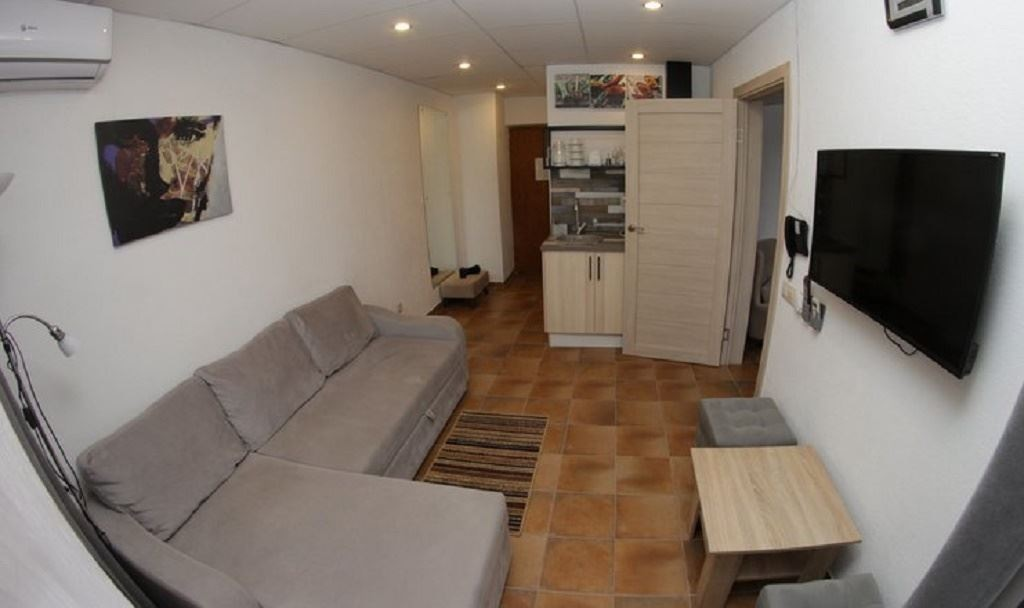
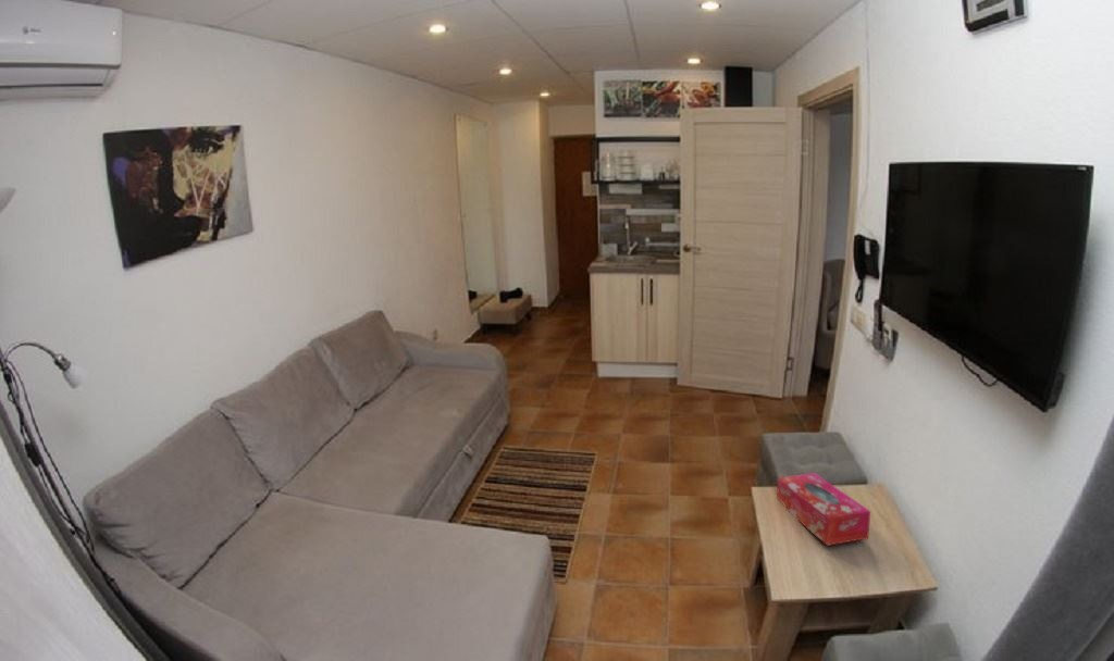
+ tissue box (820, 506)
